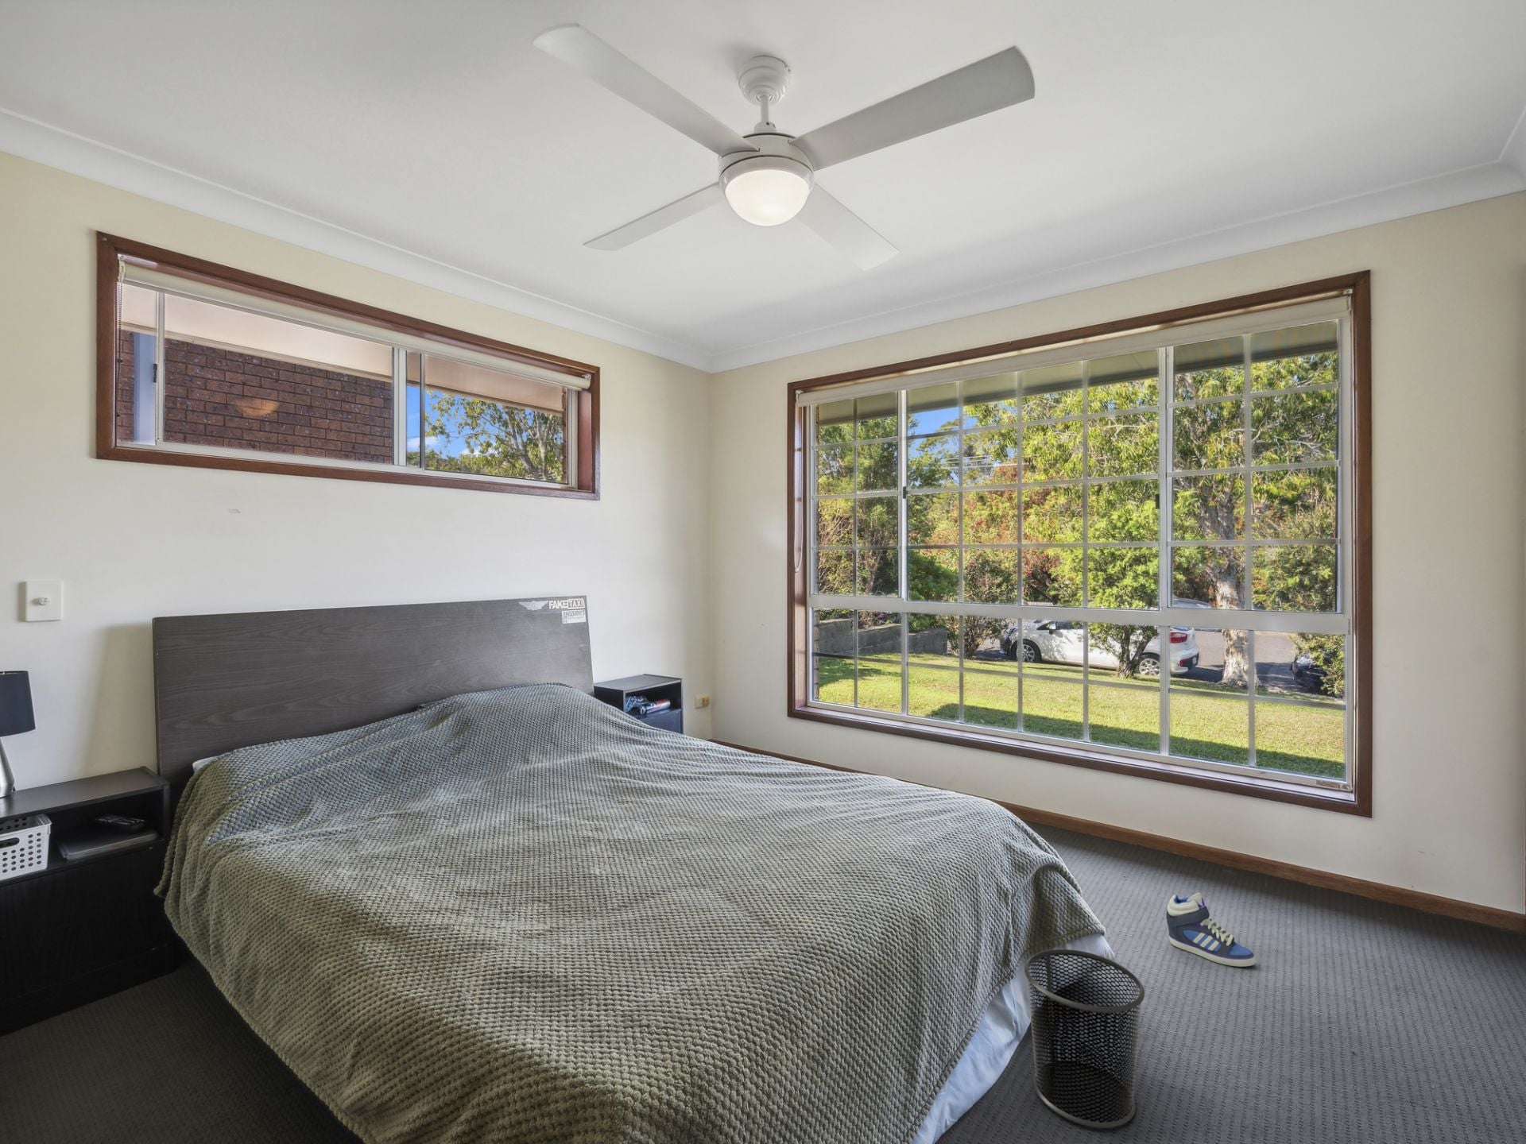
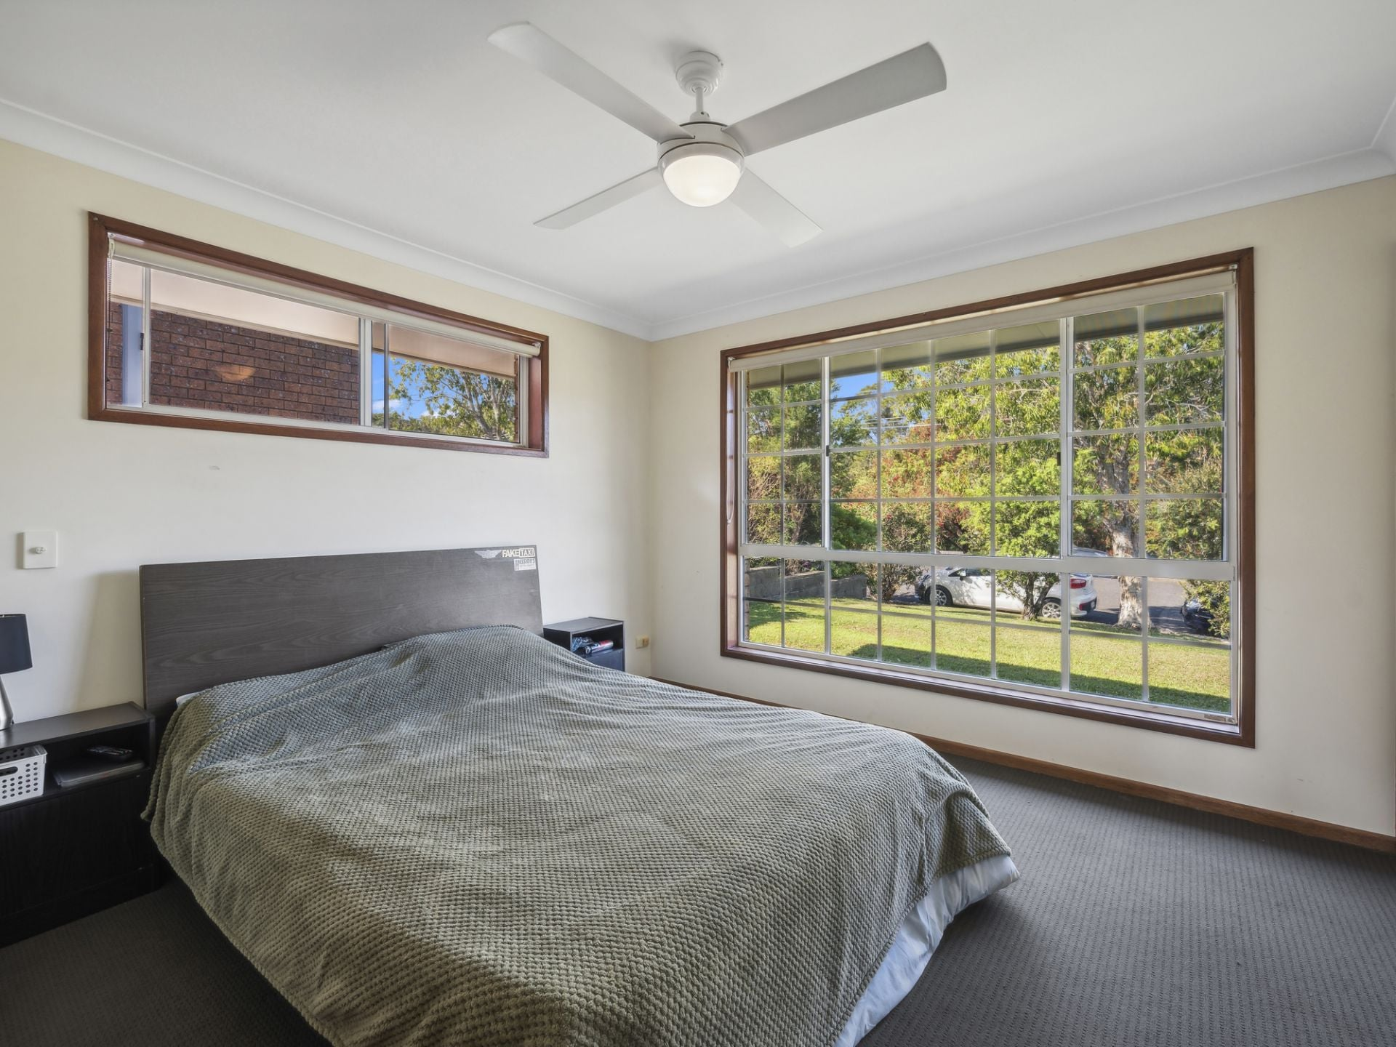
- waste bin (1083, 1035)
- sneaker (1209, 925)
